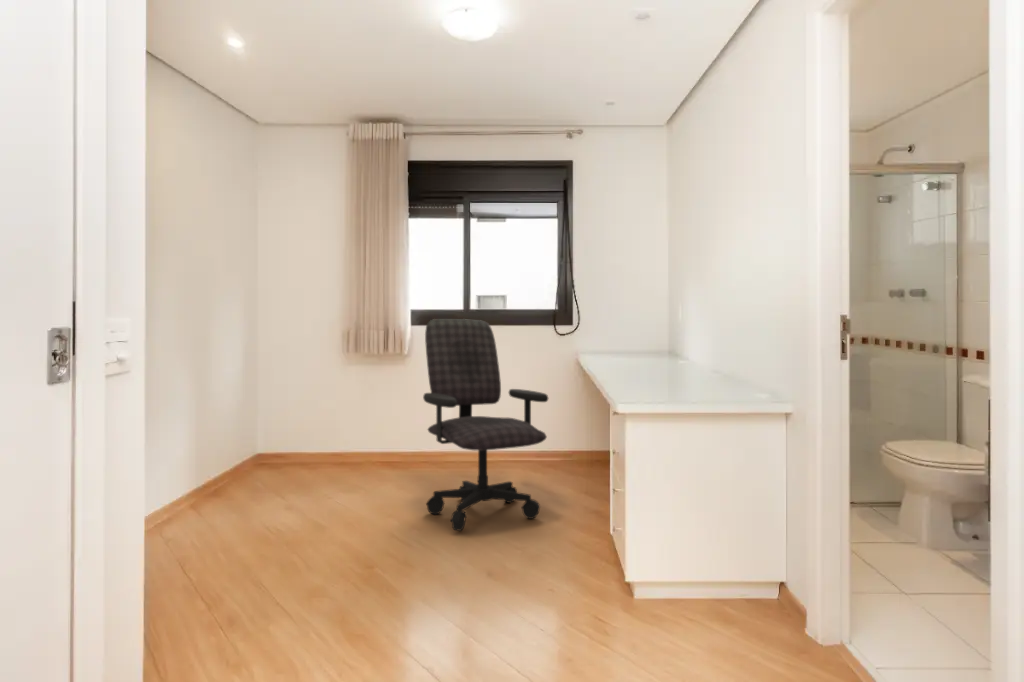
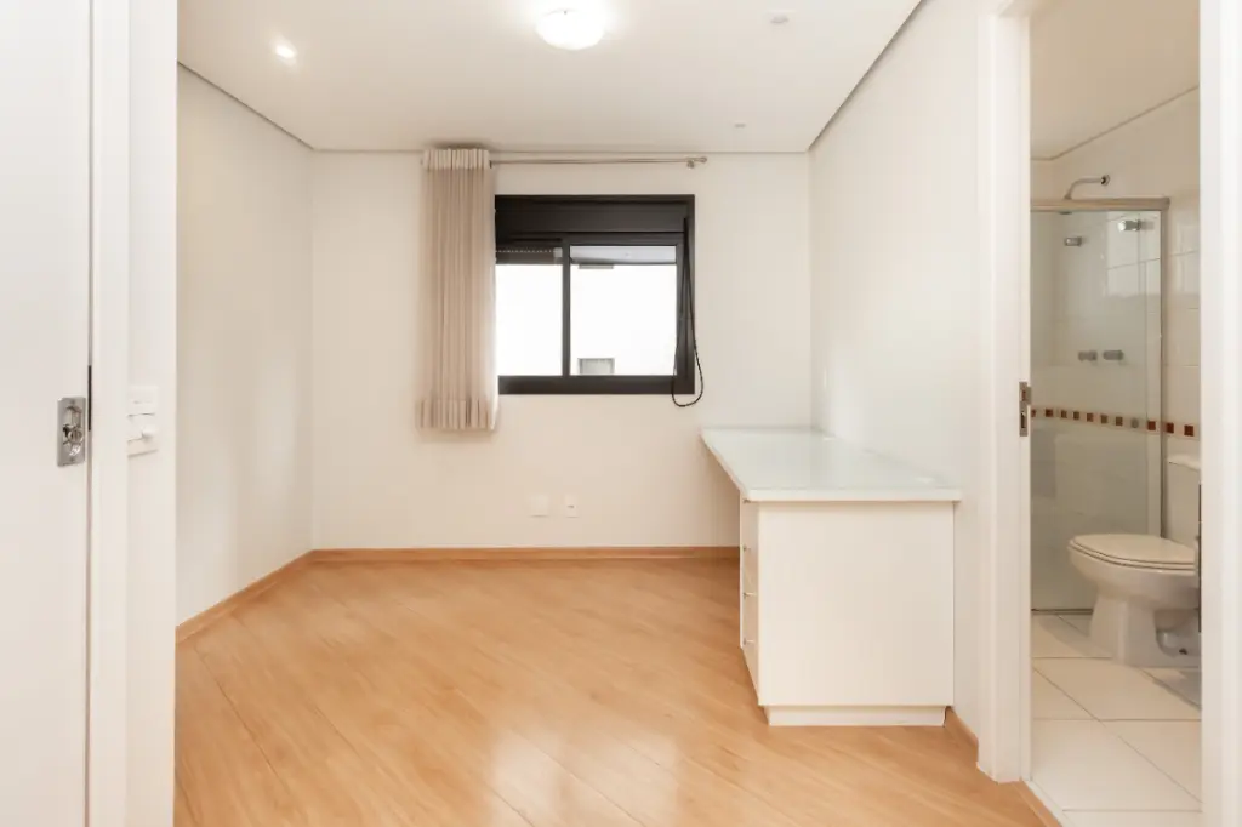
- office chair (482, 416)
